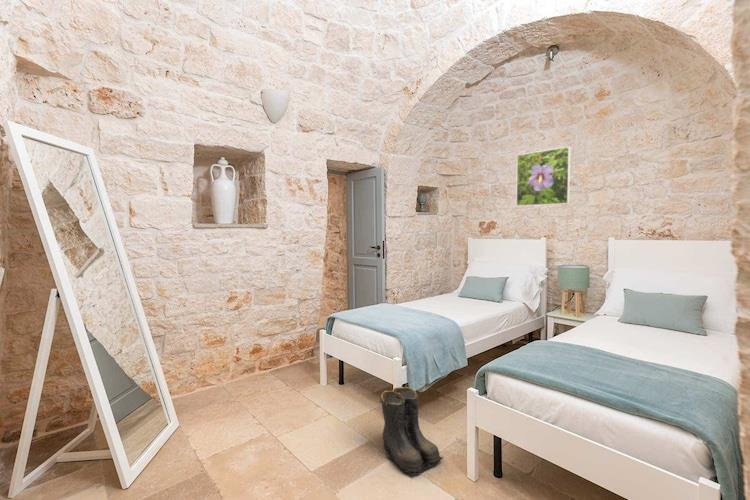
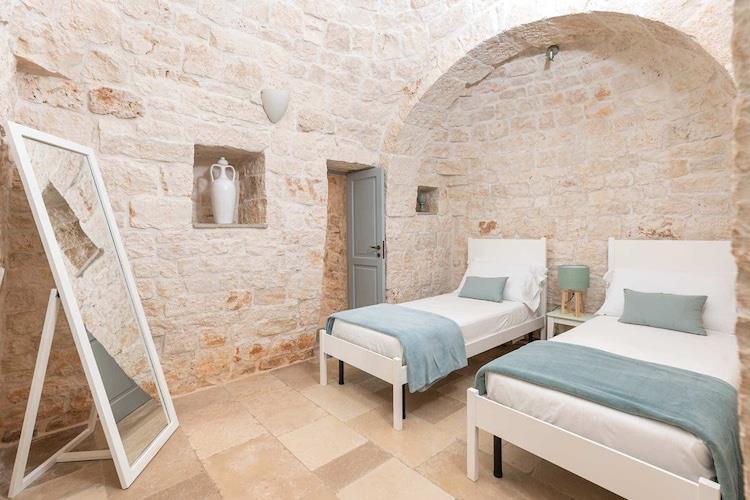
- boots (408, 426)
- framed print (541, 178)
